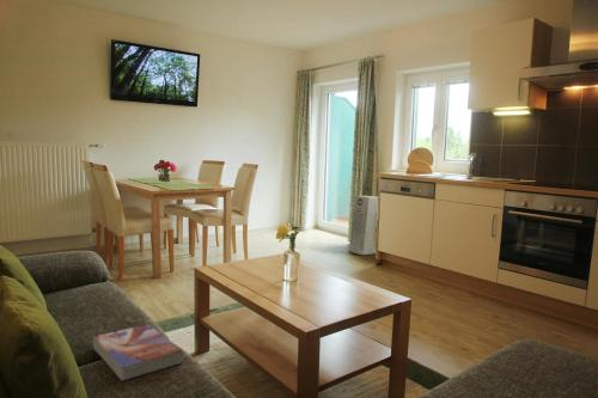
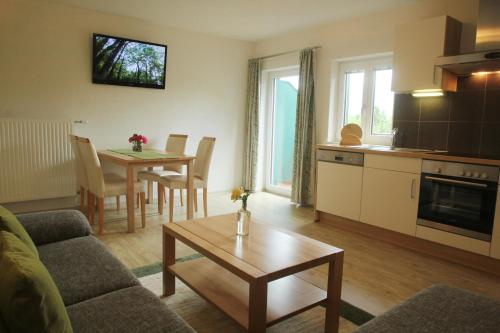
- textbook (136, 349)
- air purifier (366, 224)
